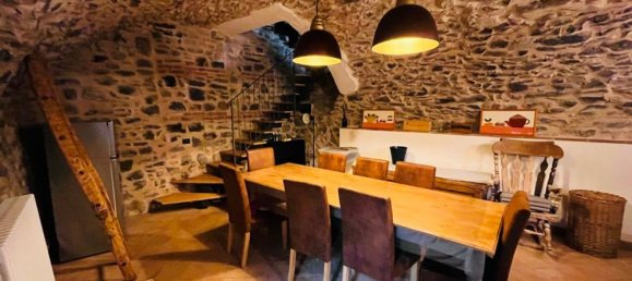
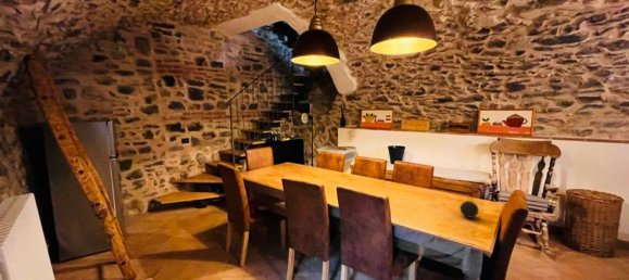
+ decorative ball (468, 208)
